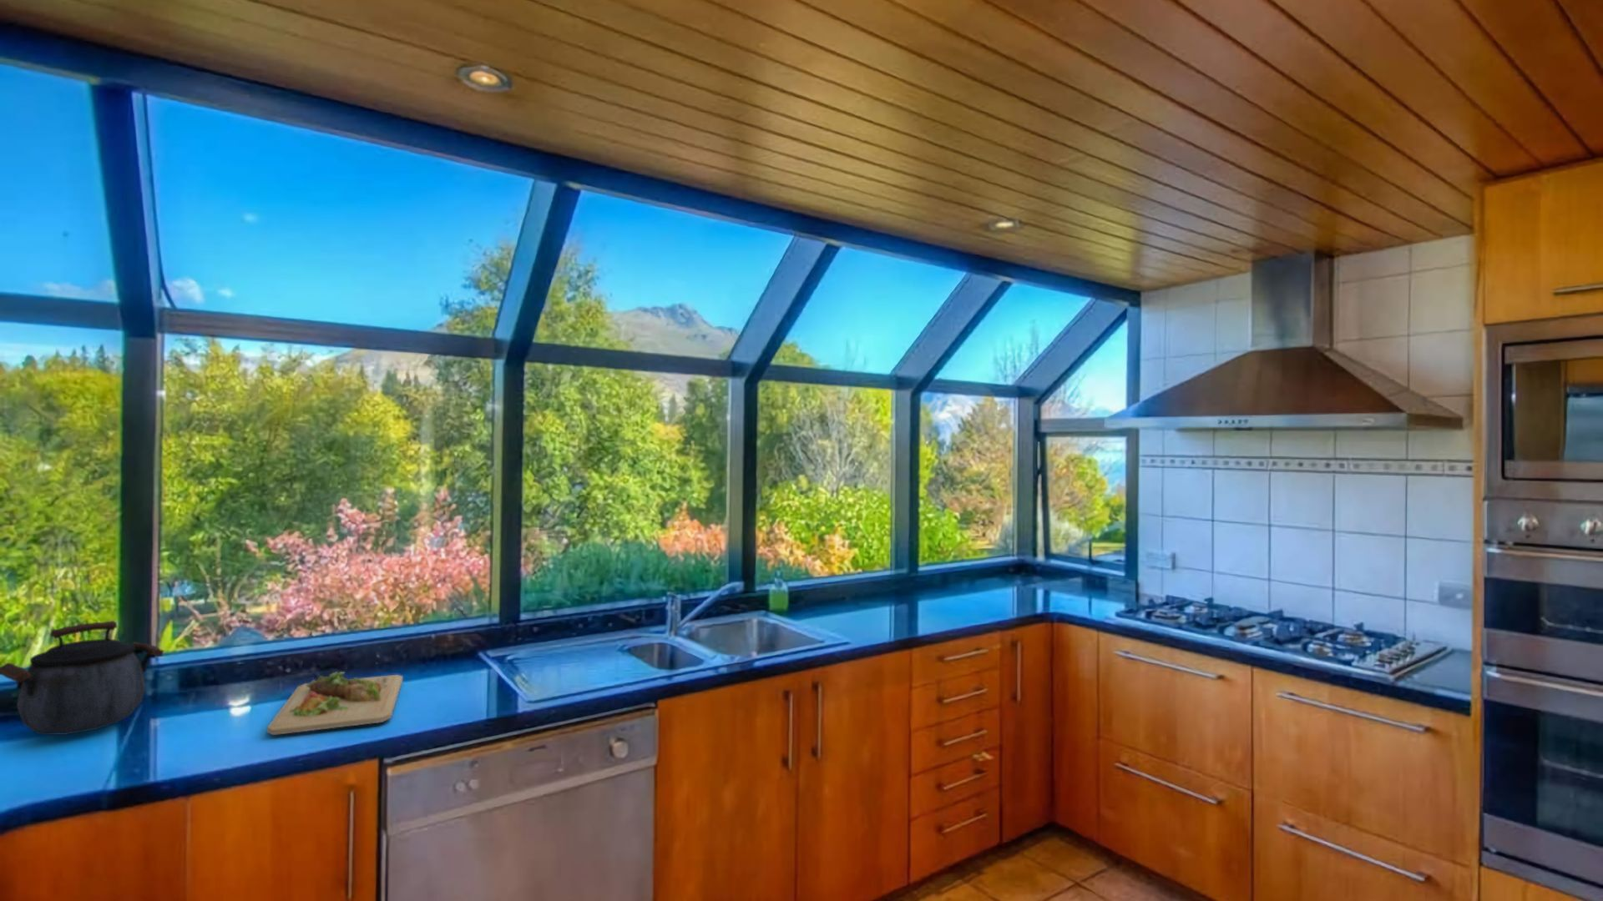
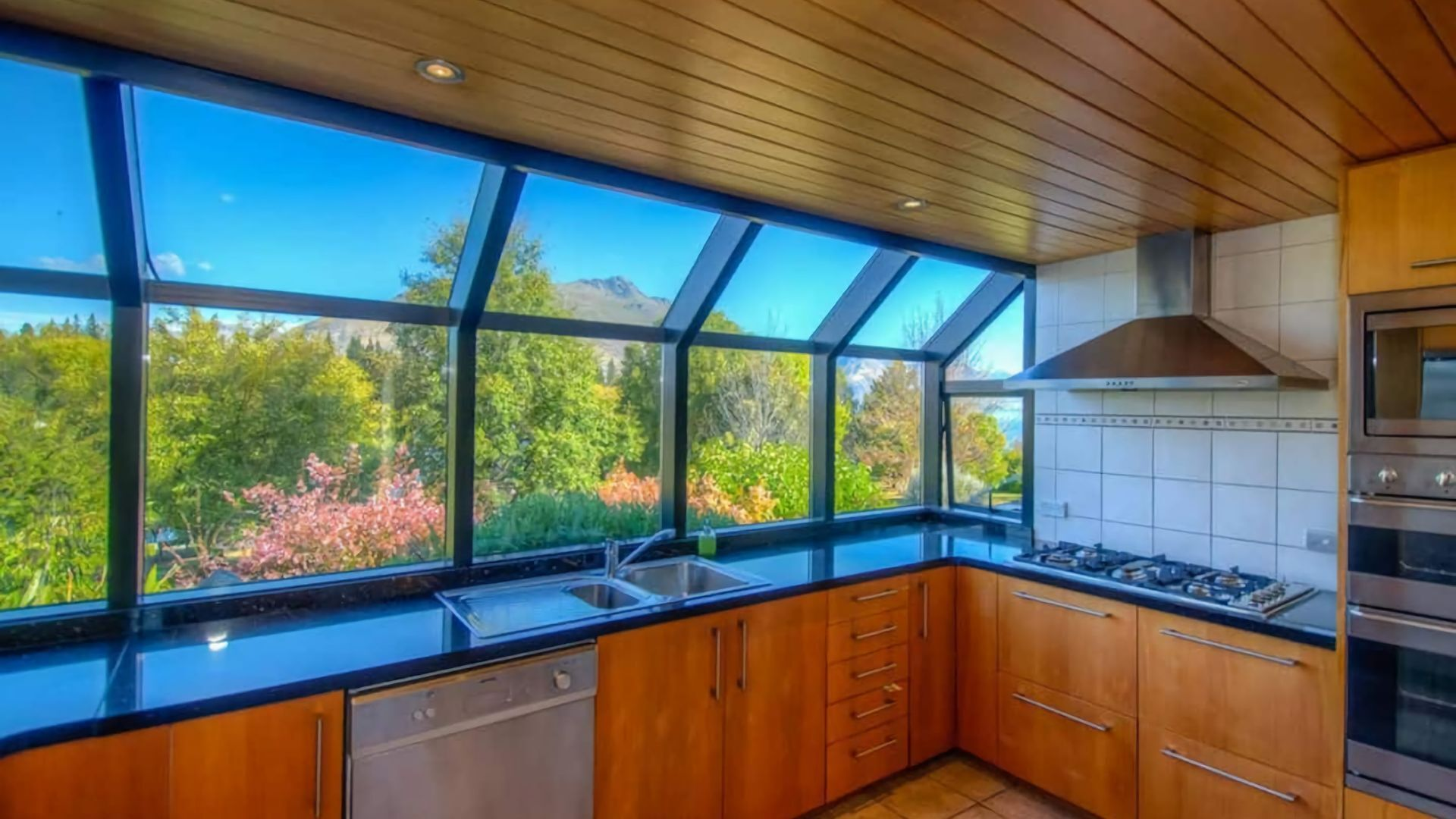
- kettle (84, 675)
- cutting board (341, 690)
